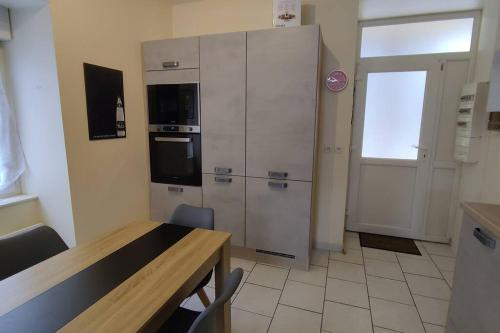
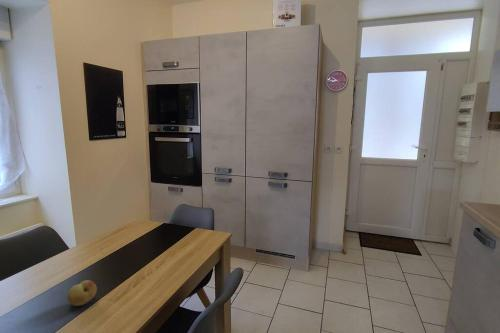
+ fruit (82, 293)
